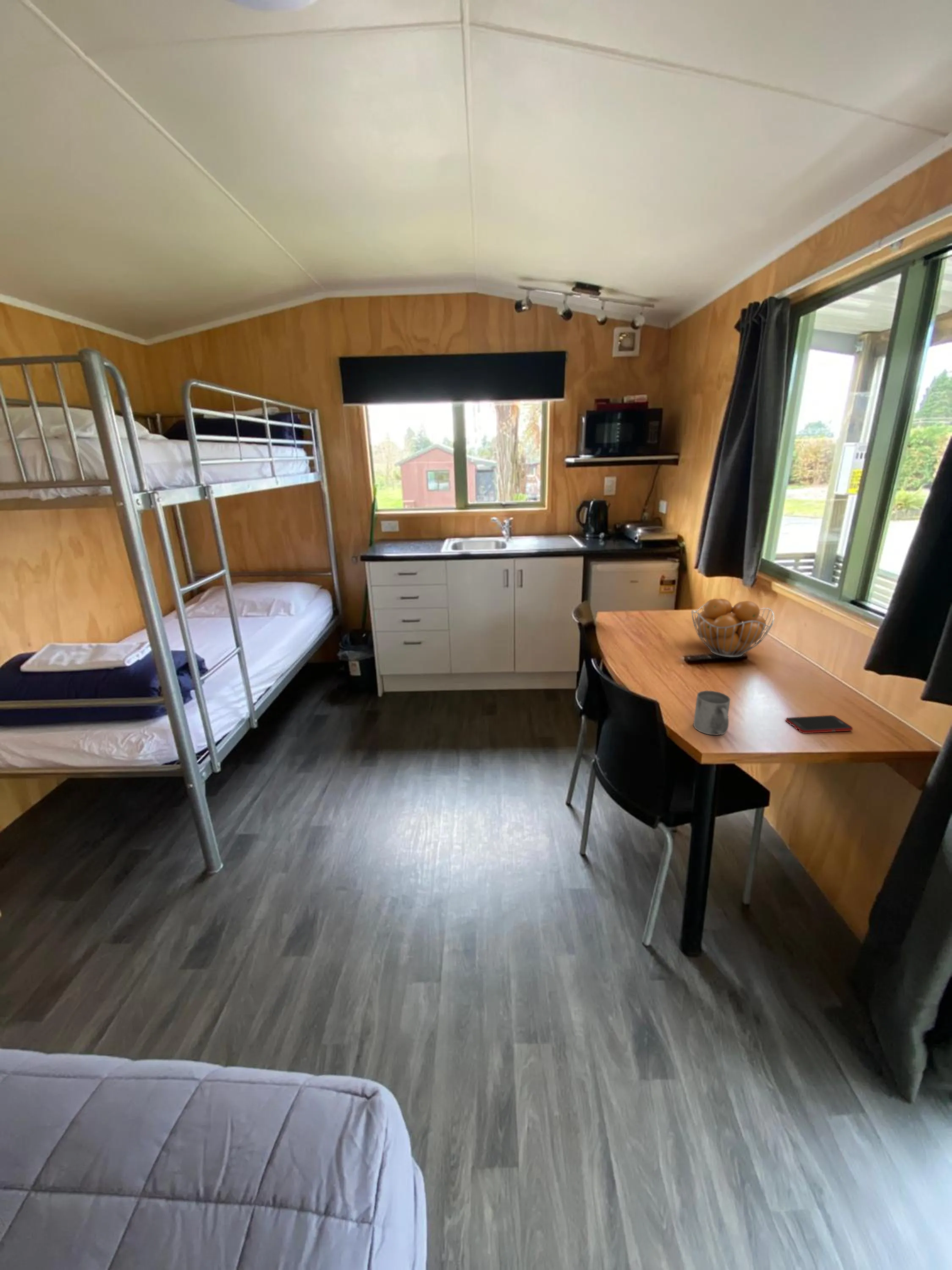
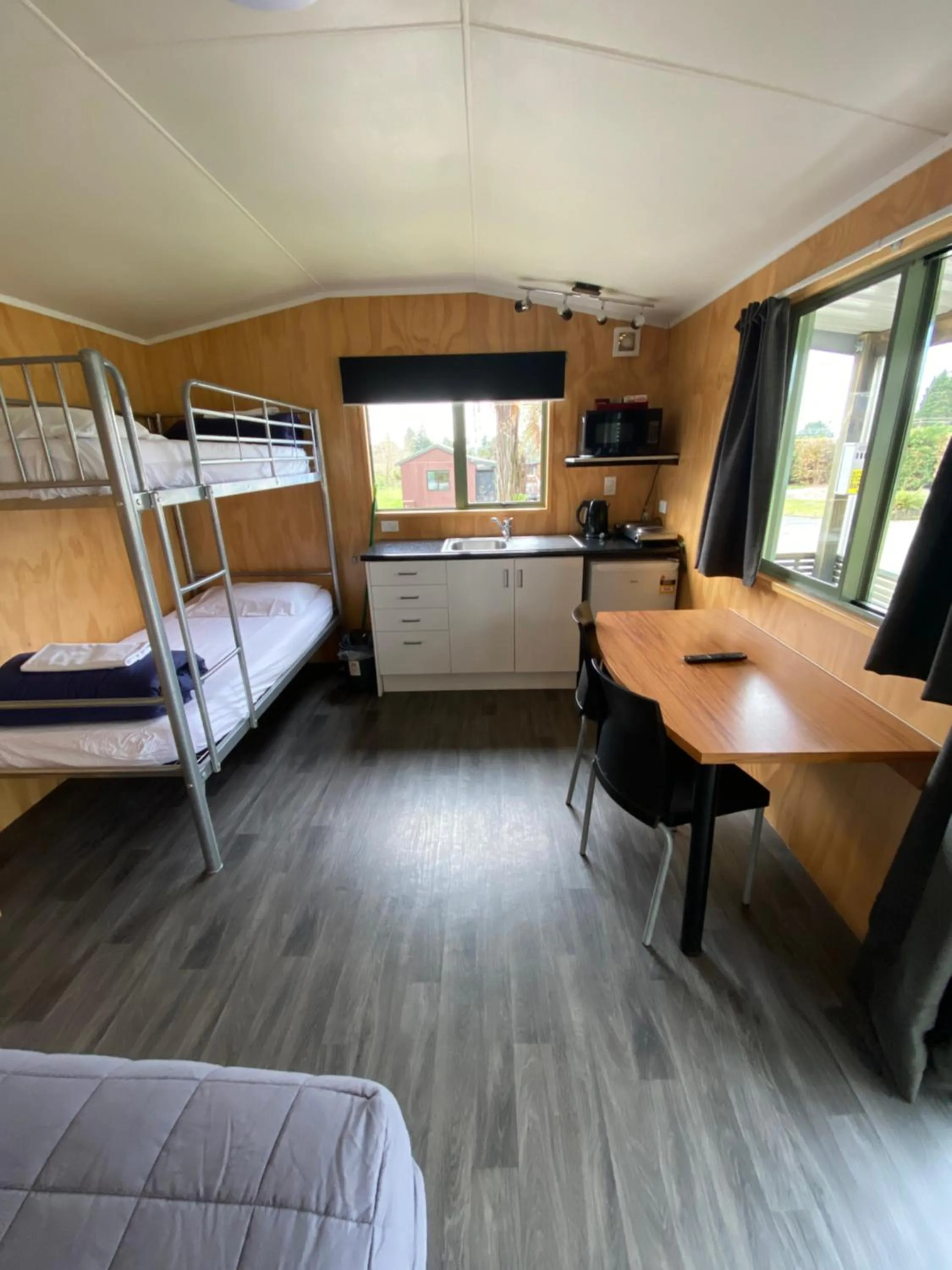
- mug (715, 715)
- fruit basket (730, 626)
- cell phone (818, 724)
